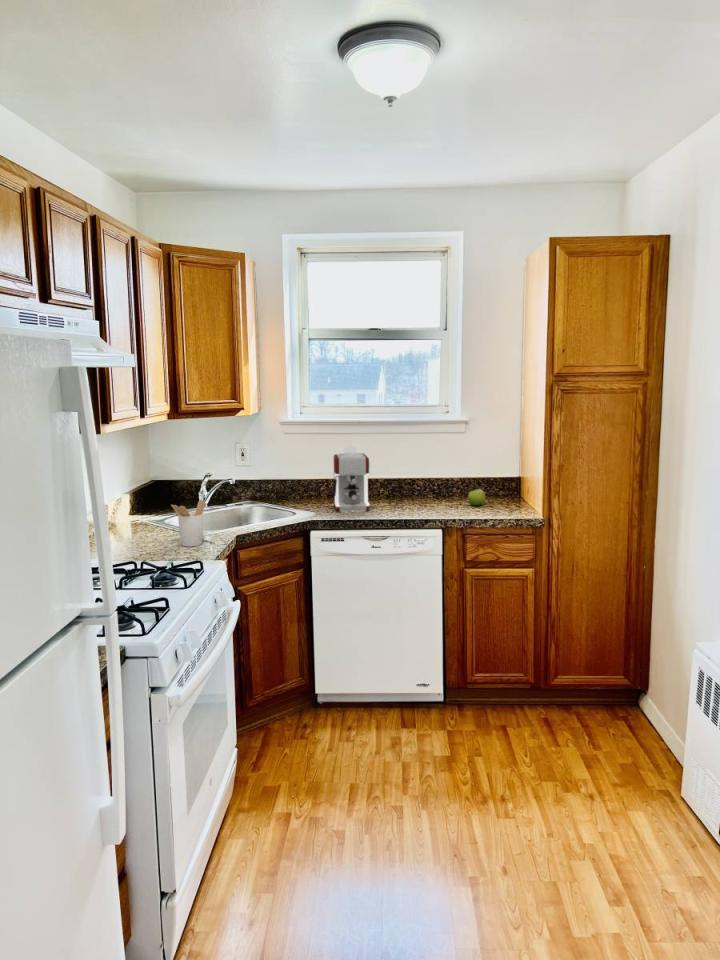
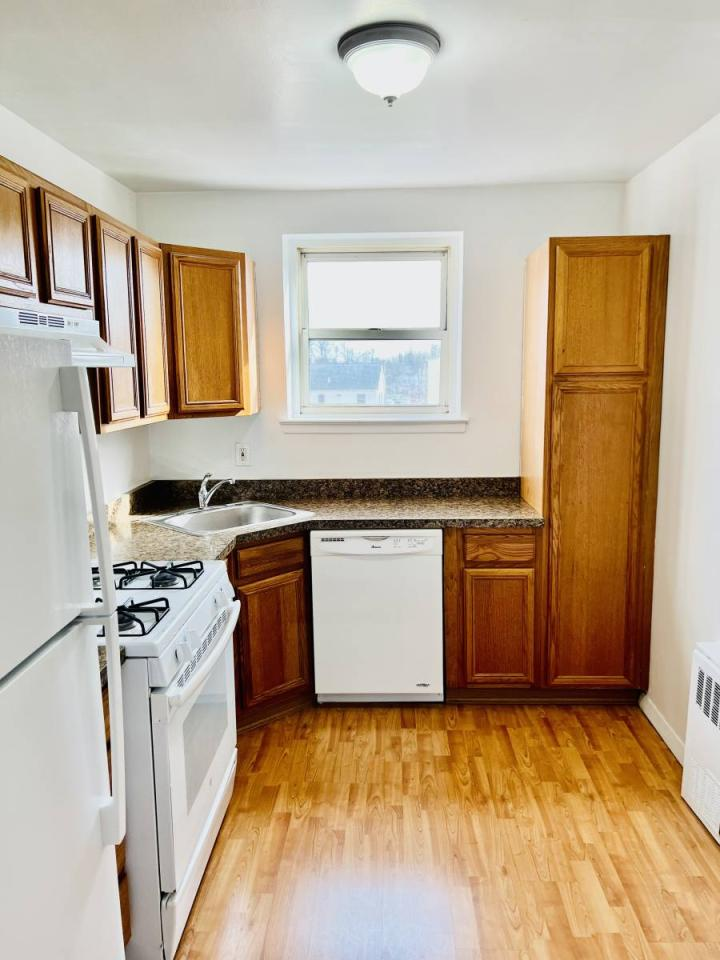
- utensil holder (187, 523)
- coffee maker (352, 478)
- fruit (476, 497)
